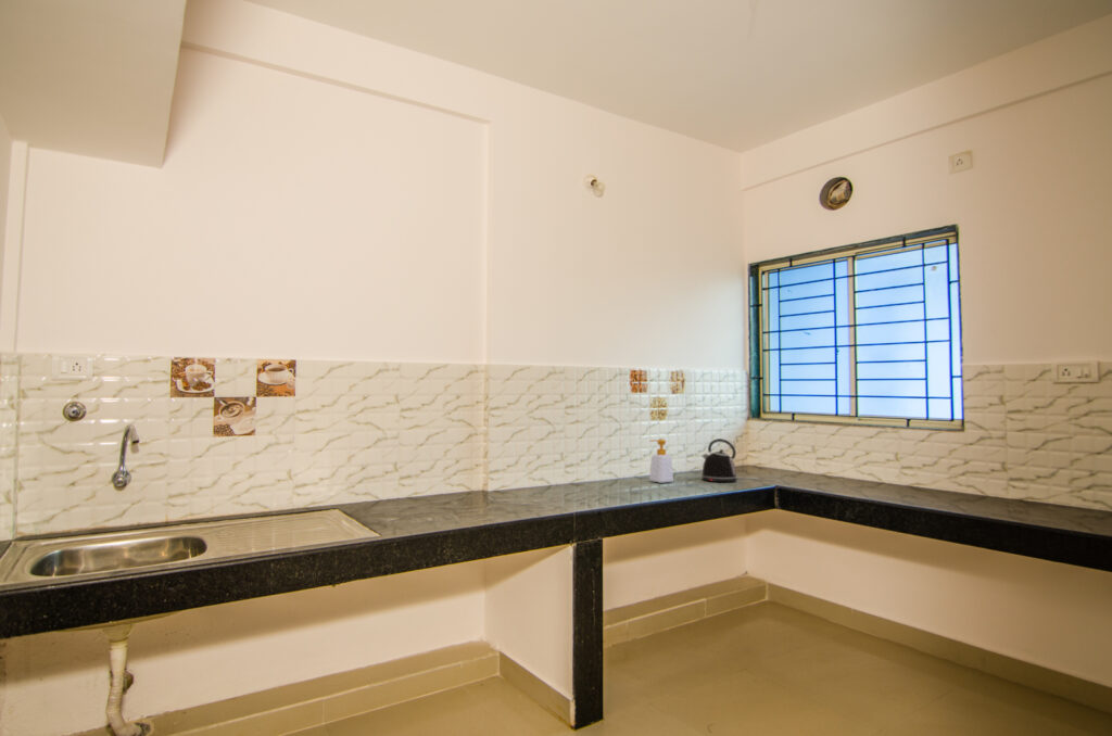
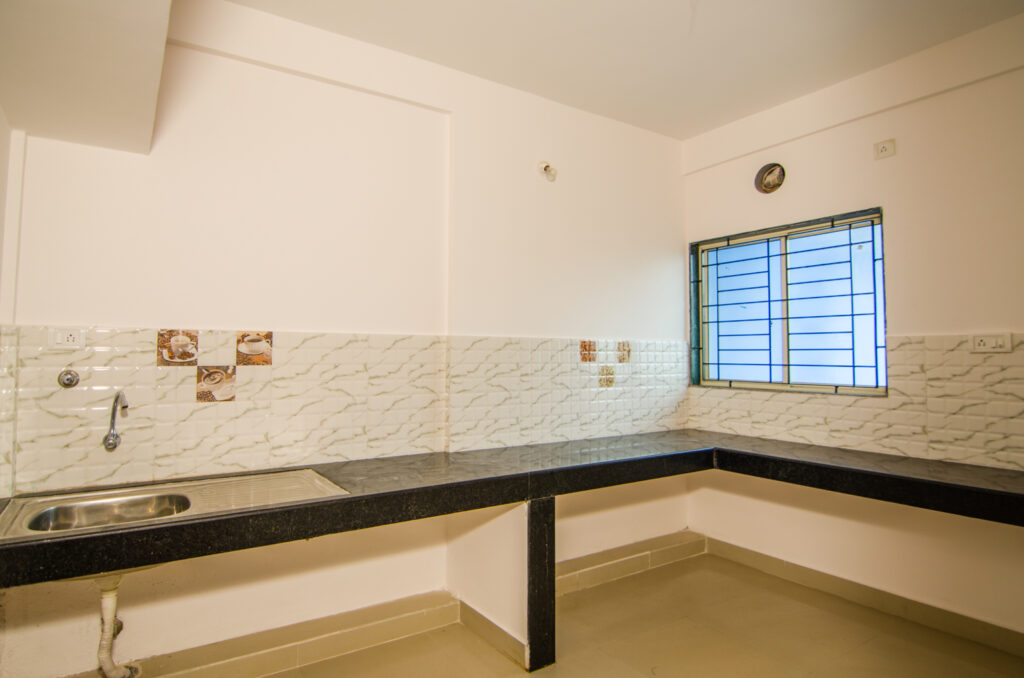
- kettle (719, 459)
- soap bottle (658, 459)
